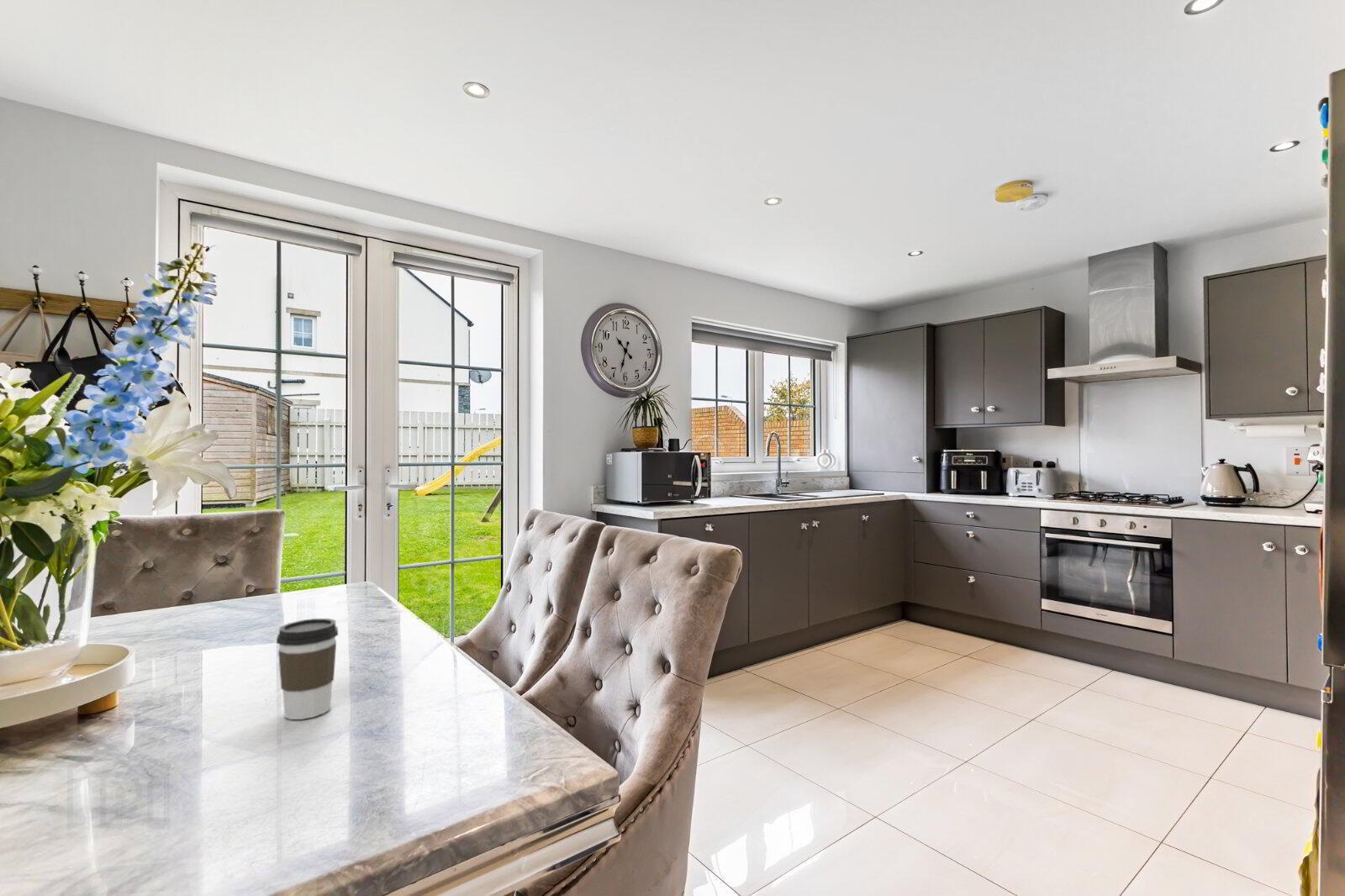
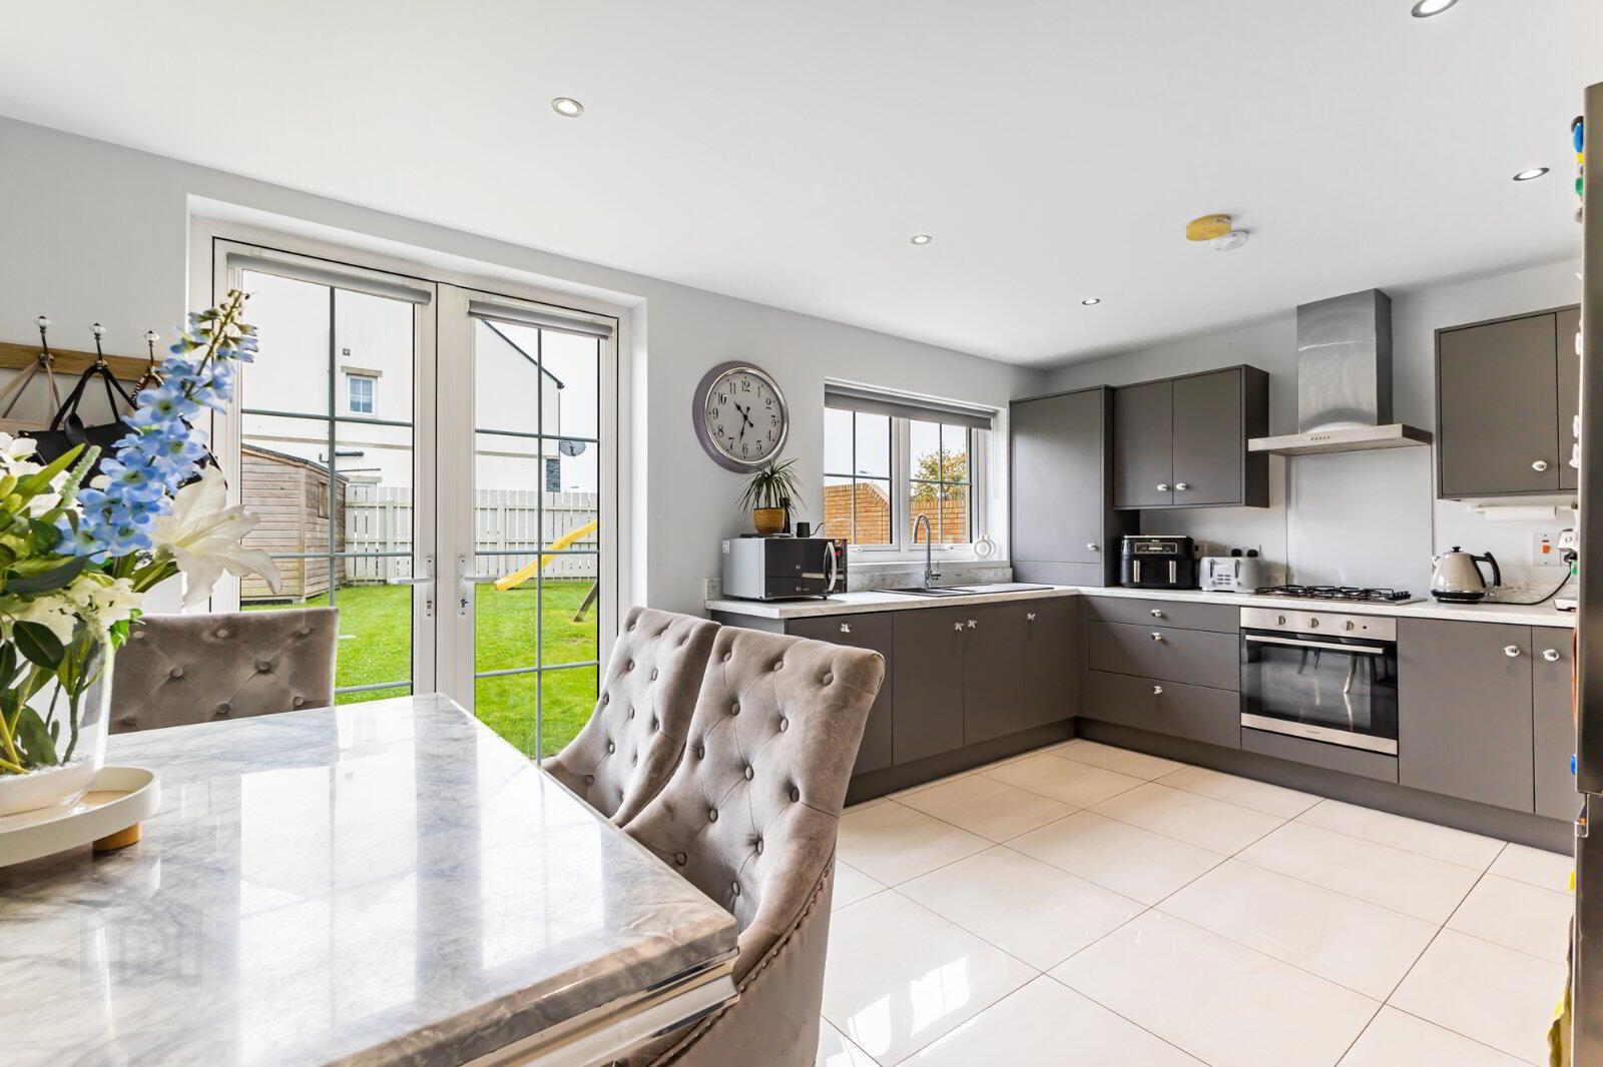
- coffee cup (308, 667)
